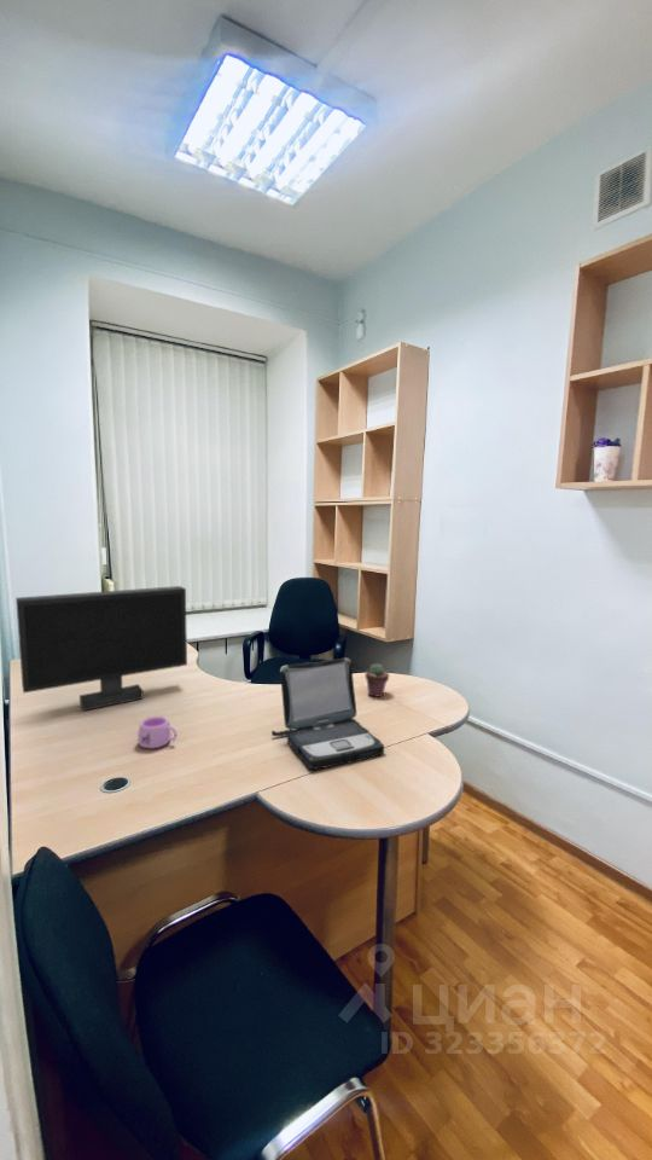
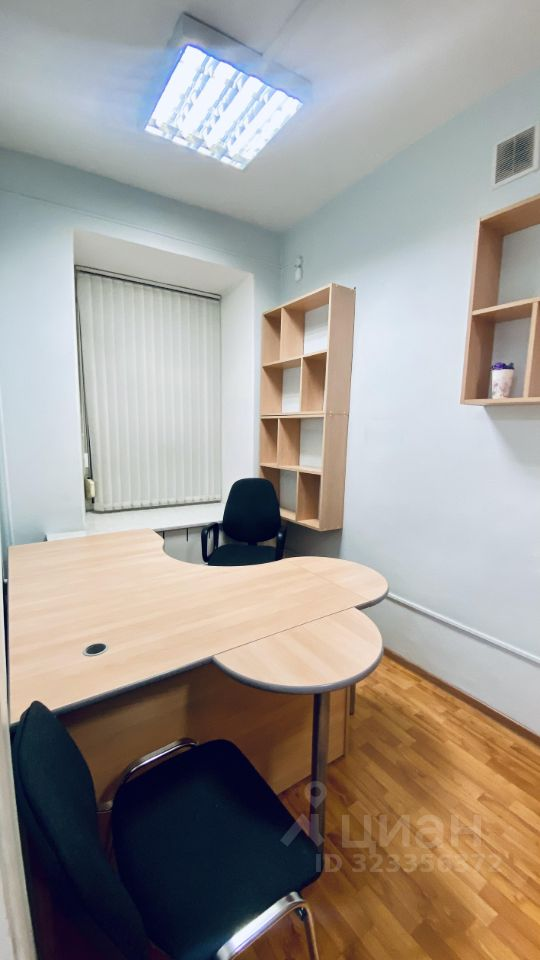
- monitor (109, 646)
- potted succulent (377, 678)
- laptop (328, 707)
- mug (158, 732)
